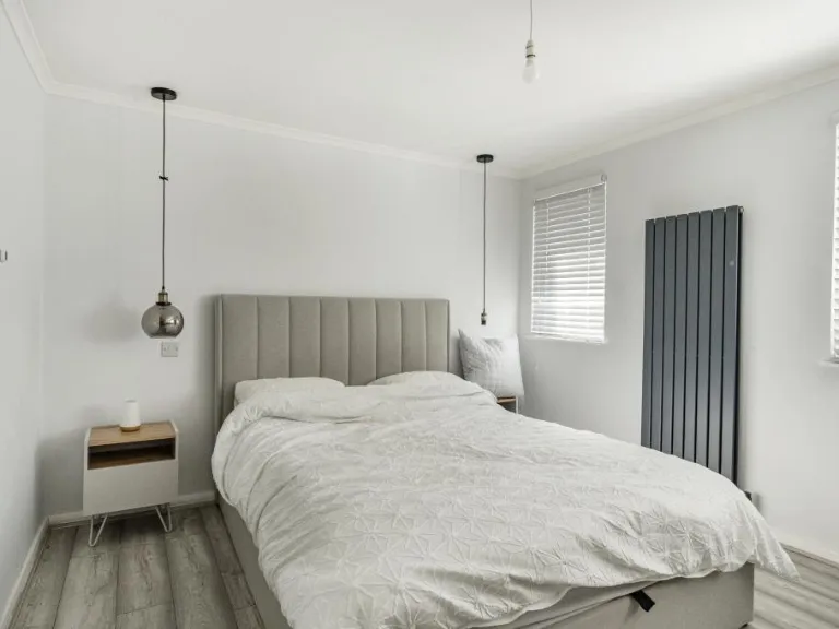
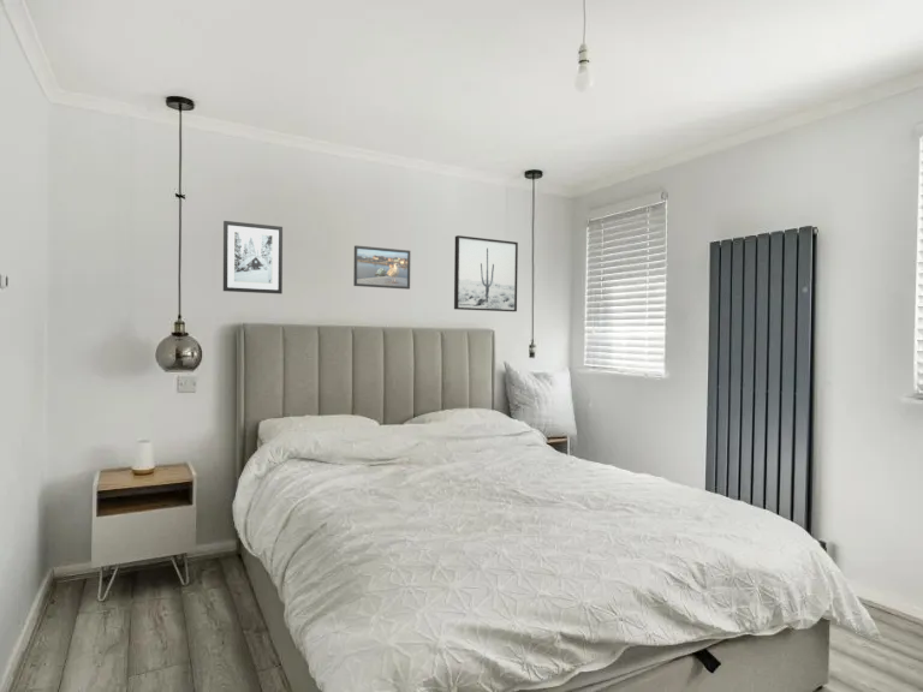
+ wall art (252, 257)
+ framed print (382, 268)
+ wall art (487, 274)
